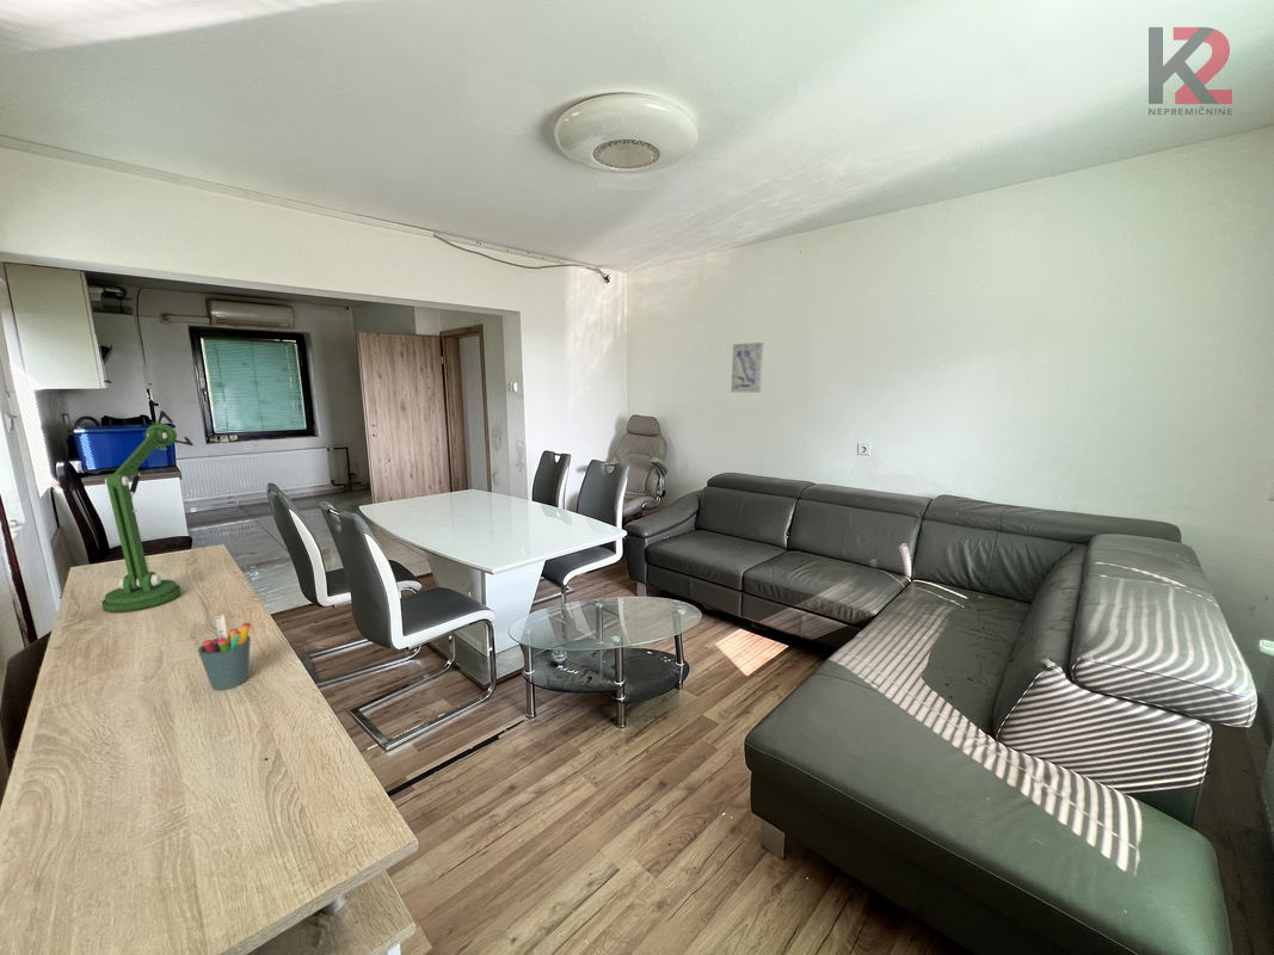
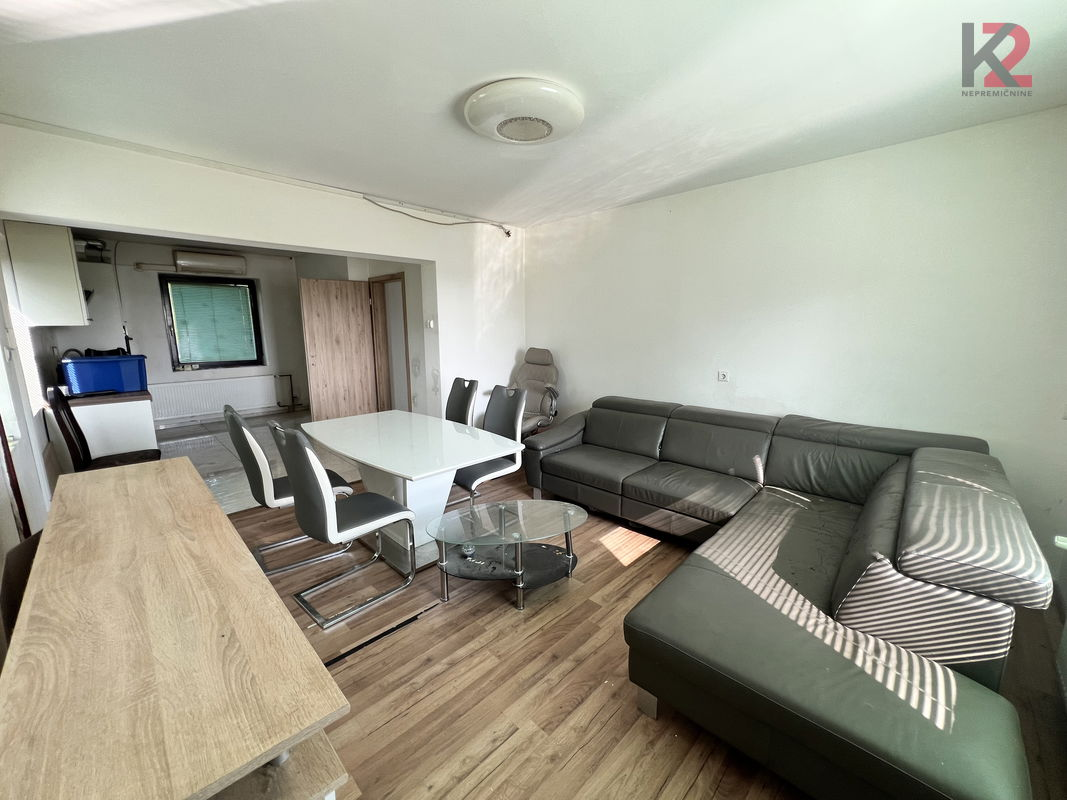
- pen holder (227, 652)
- desk lamp (136, 510)
- wall art (746, 368)
